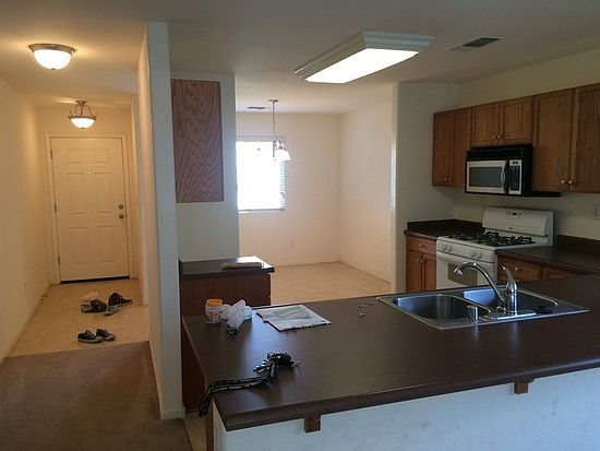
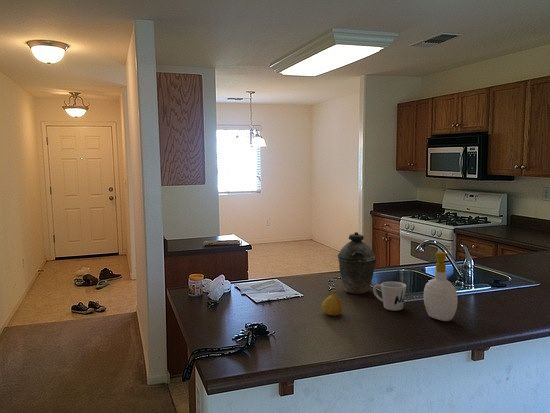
+ fruit (332, 302)
+ mug (388, 295)
+ soap bottle (441, 285)
+ kettle (356, 261)
